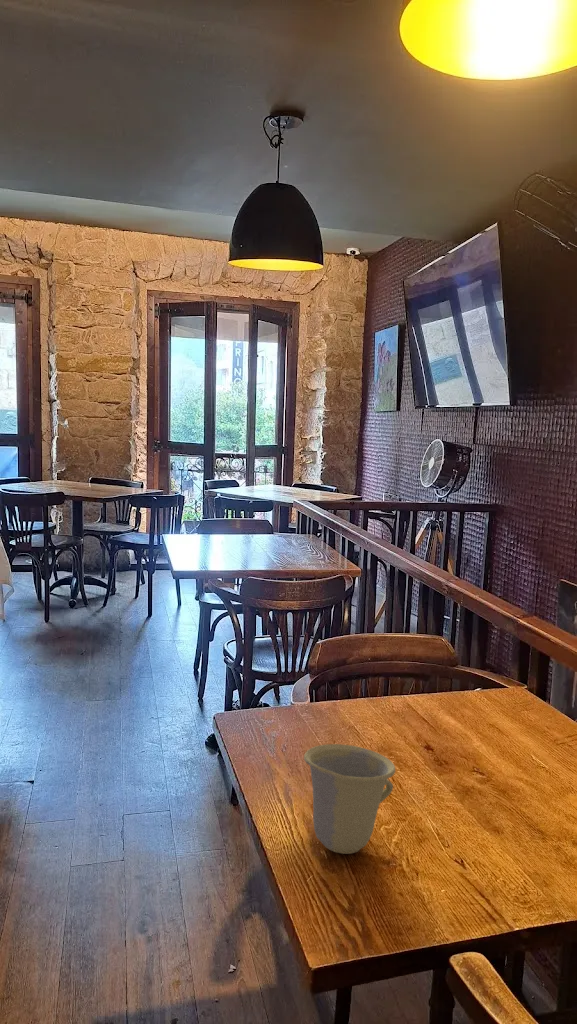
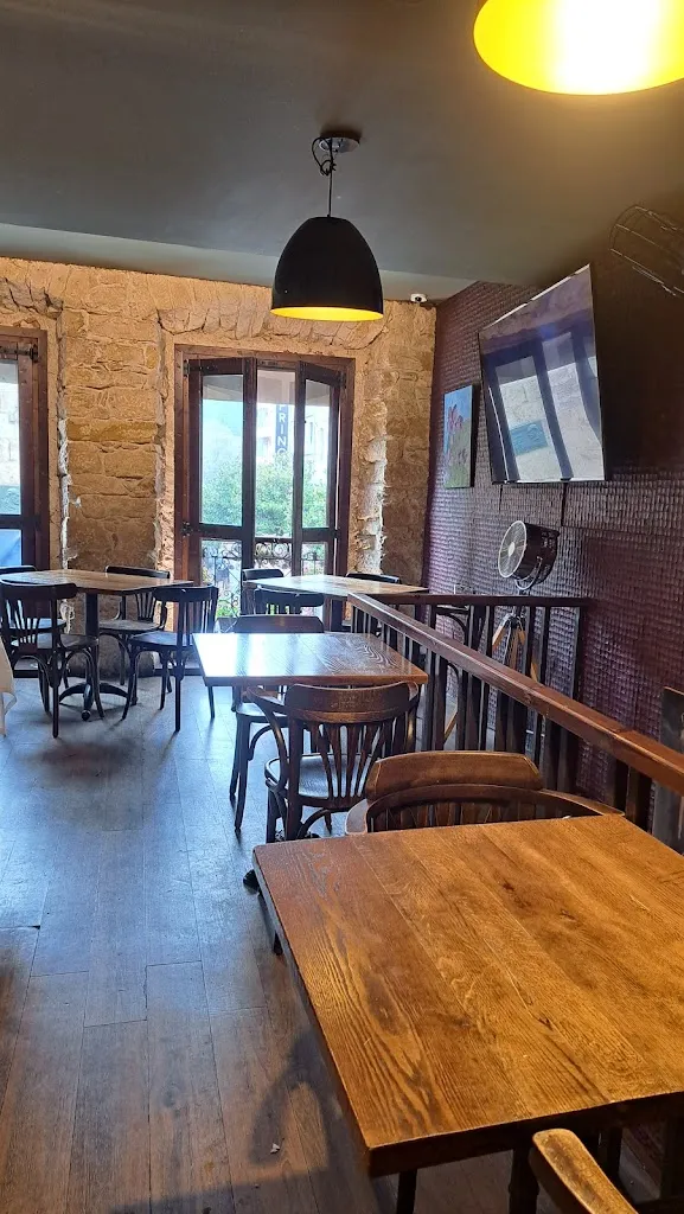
- cup (348, 798)
